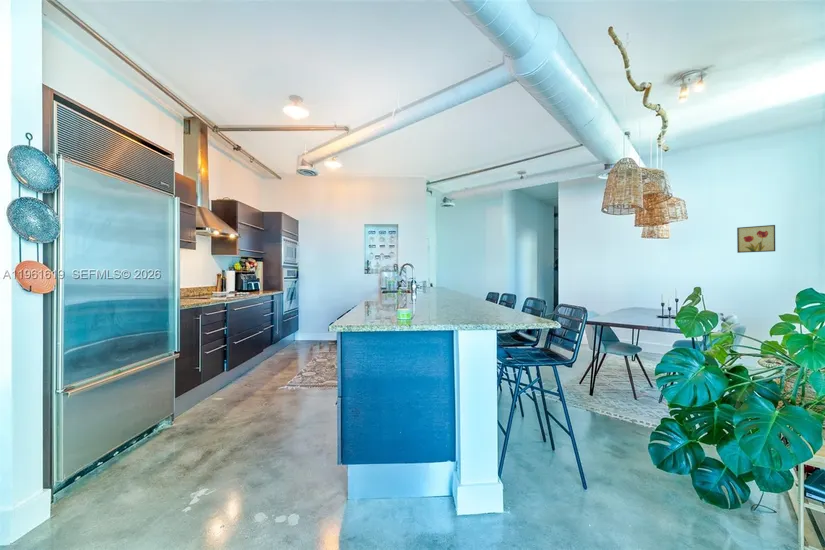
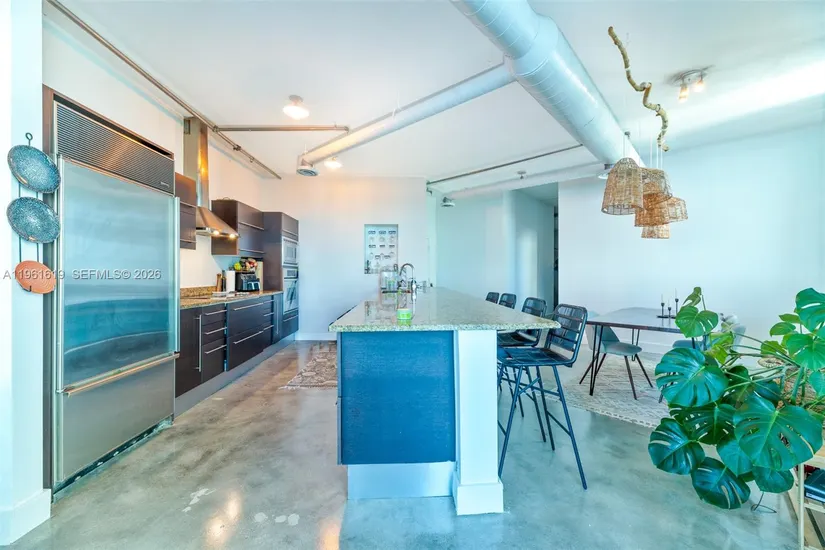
- wall art (755, 239)
